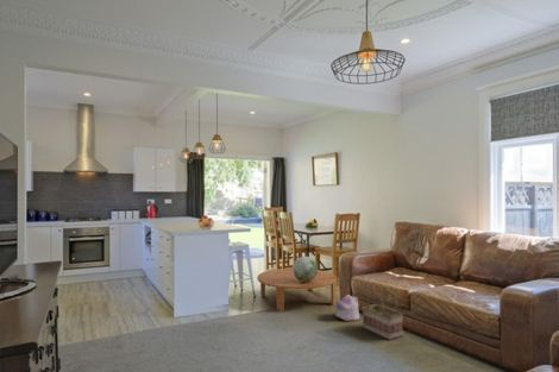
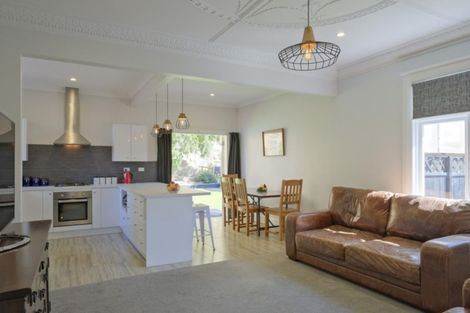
- basket (382, 311)
- decorative sphere (304, 269)
- coffee table (296, 288)
- plush toy (347, 307)
